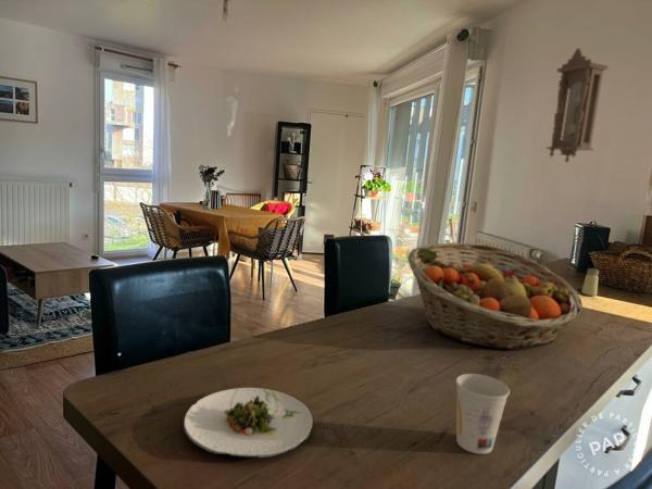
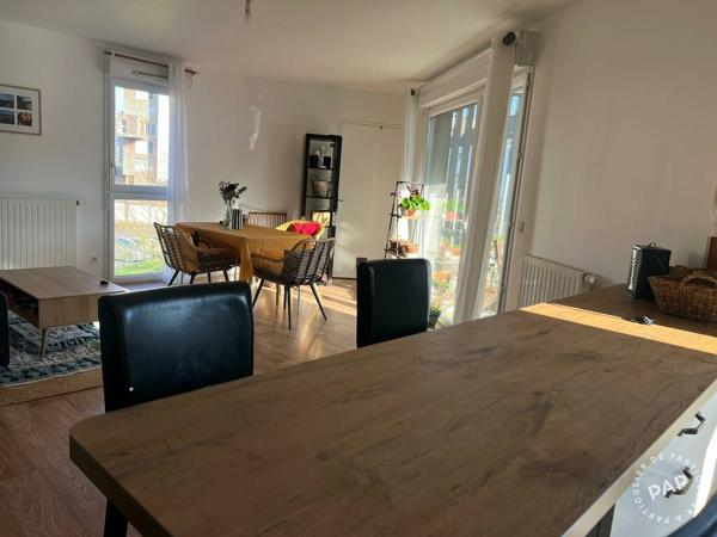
- cup (478, 414)
- salad plate (250, 412)
- saltshaker (591, 281)
- fruit basket (491, 290)
- pendulum clock (575, 106)
